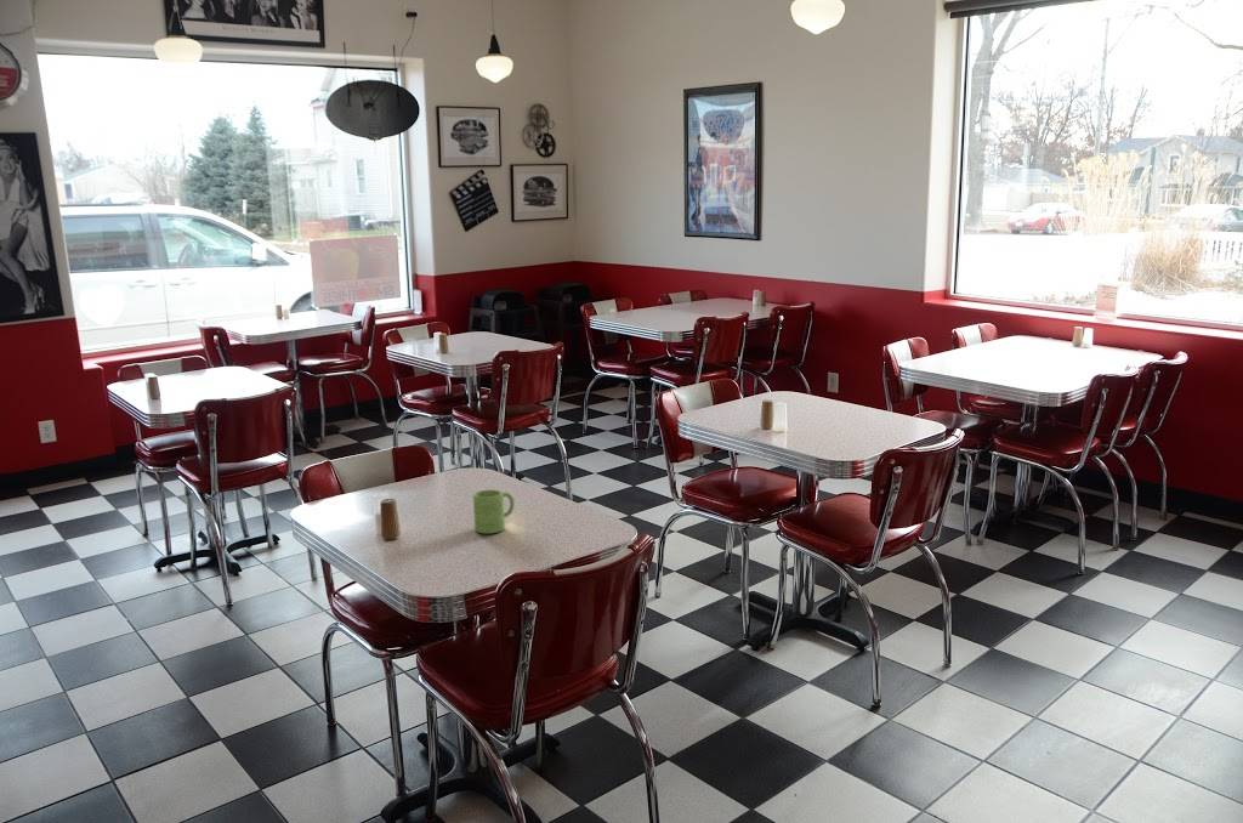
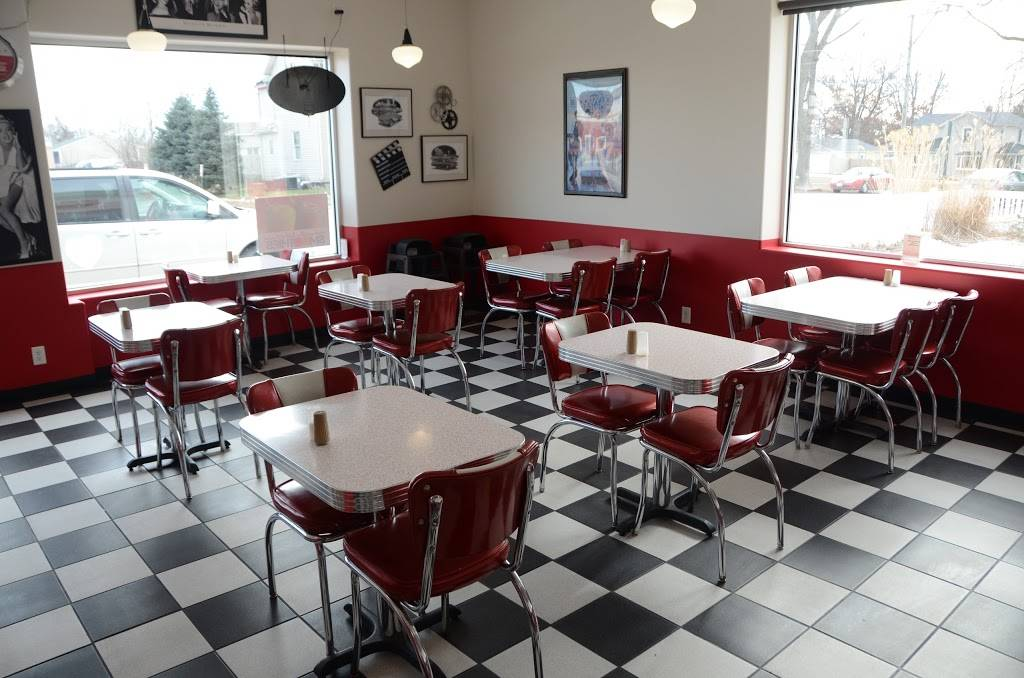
- mug (494, 510)
